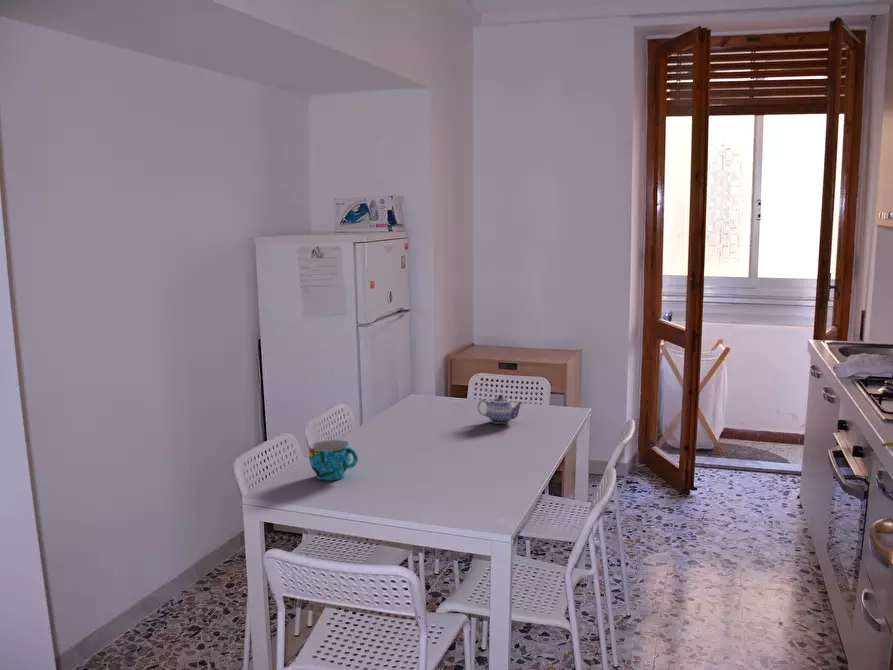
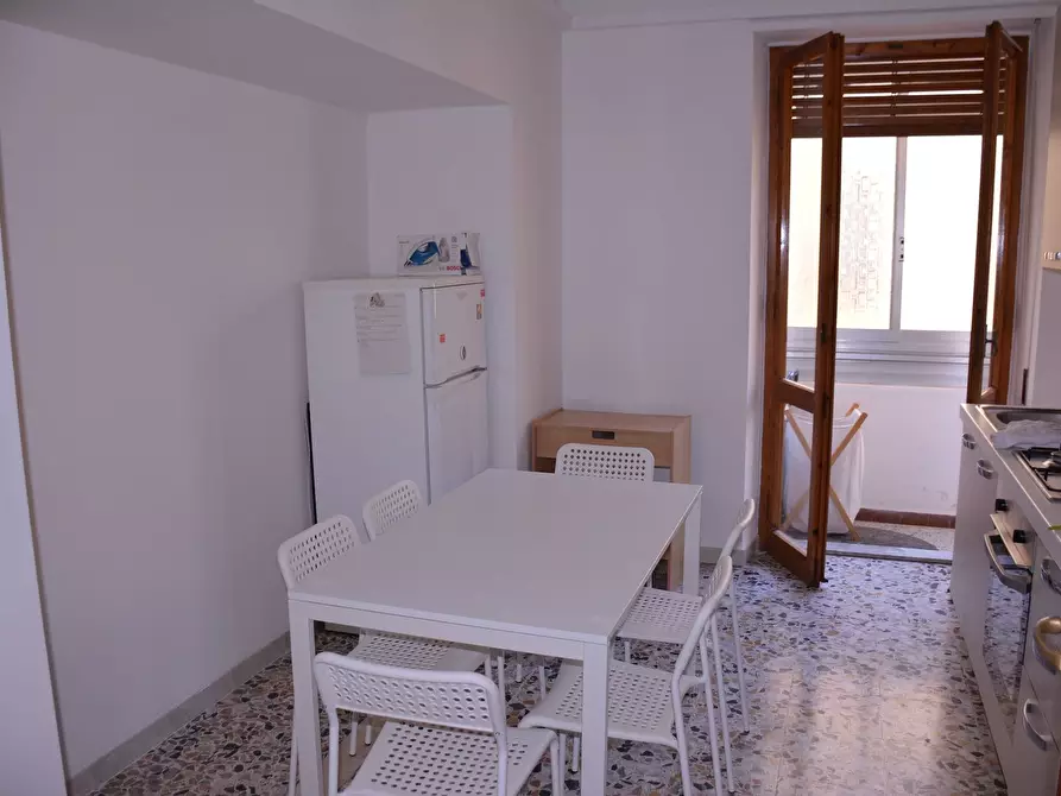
- teapot (500, 408)
- cup (332, 460)
